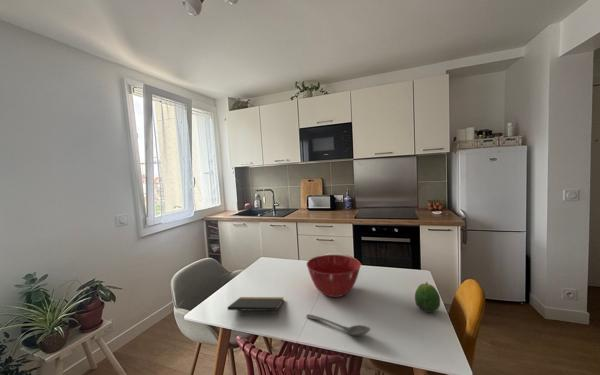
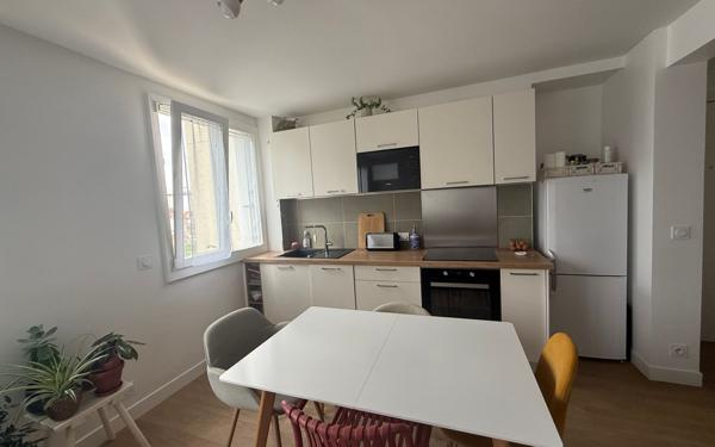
- fruit (427, 297)
- mixing bowl (333, 277)
- stirrer (335, 323)
- notepad (257, 303)
